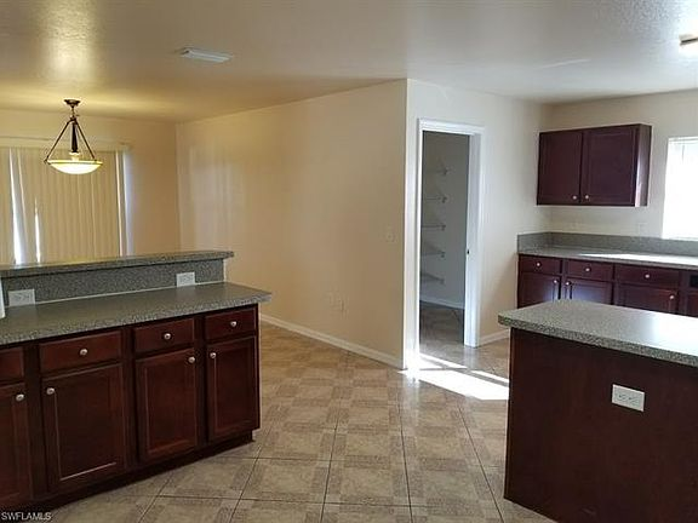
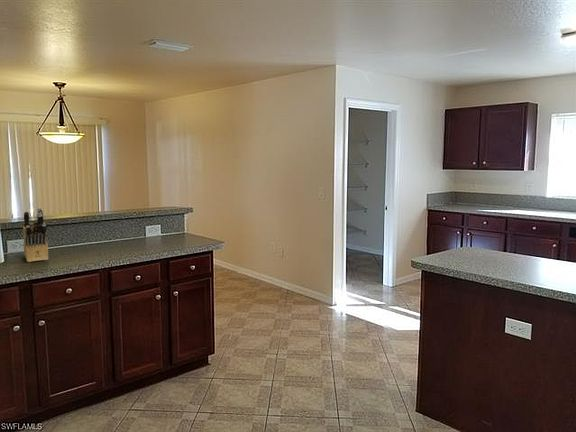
+ knife block (34, 233)
